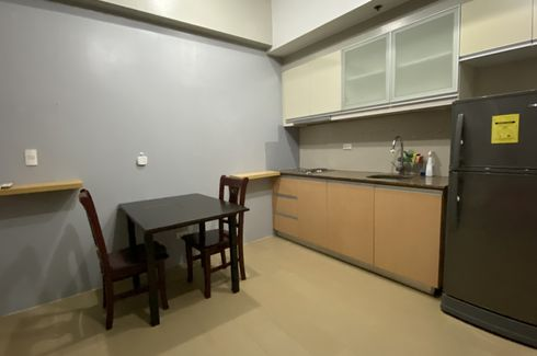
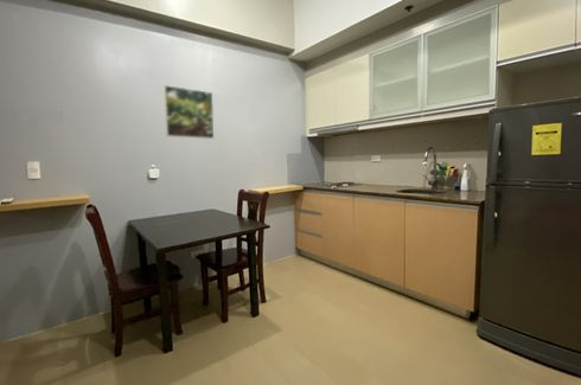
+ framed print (190, 113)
